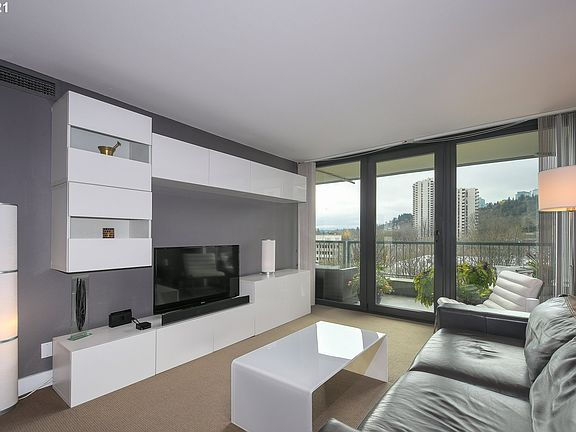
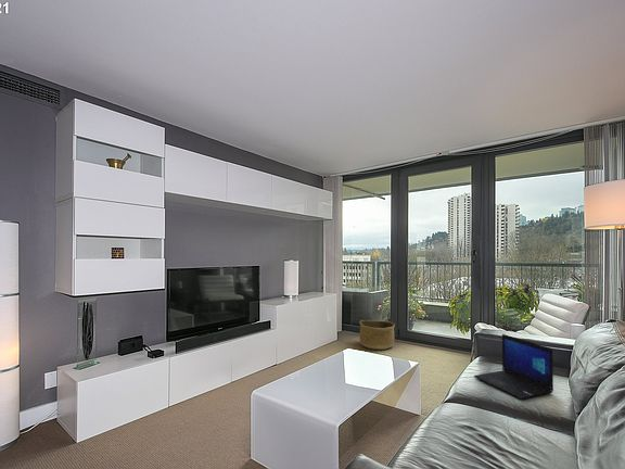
+ laptop (511, 364)
+ basket (377, 334)
